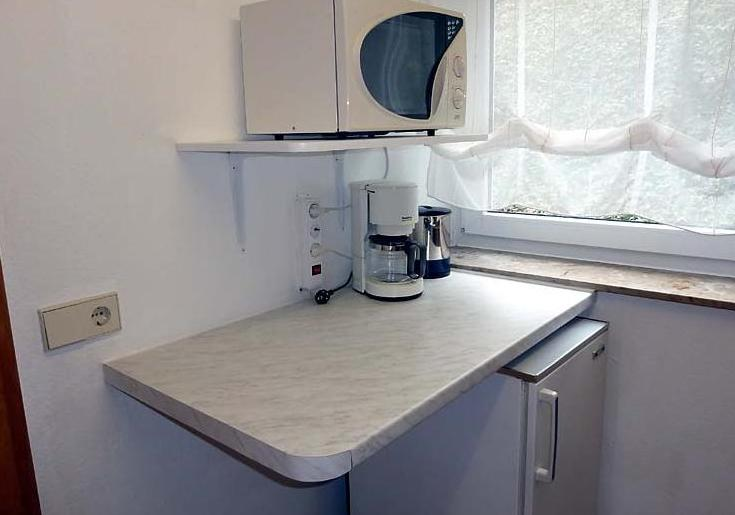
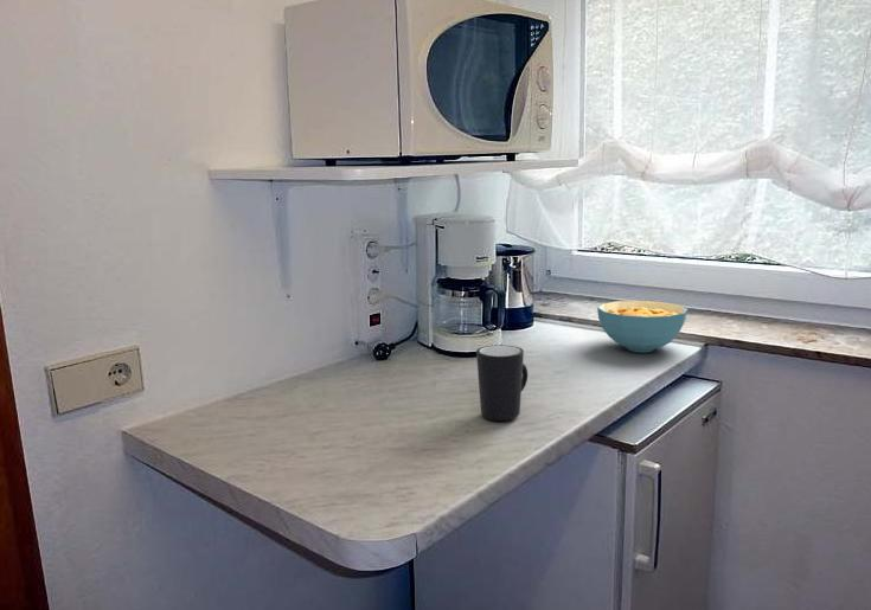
+ cereal bowl (641, 328)
+ mug (505, 381)
